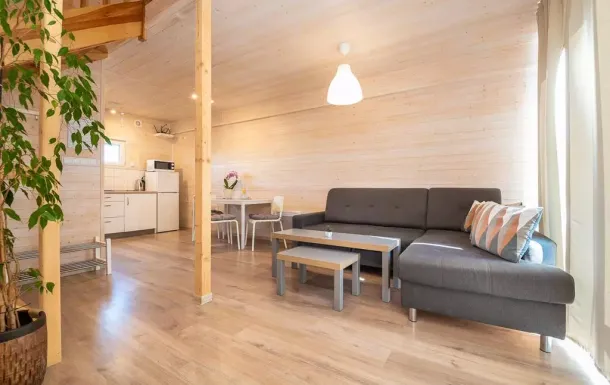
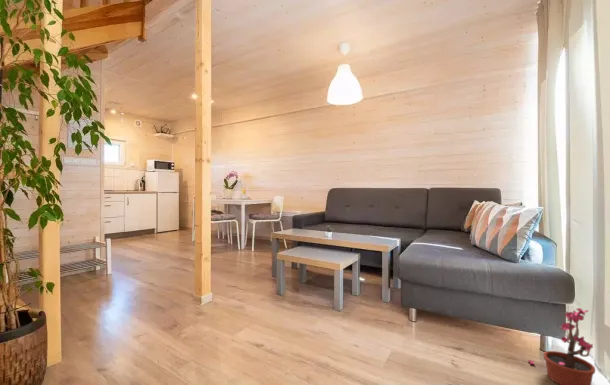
+ potted plant (562, 340)
